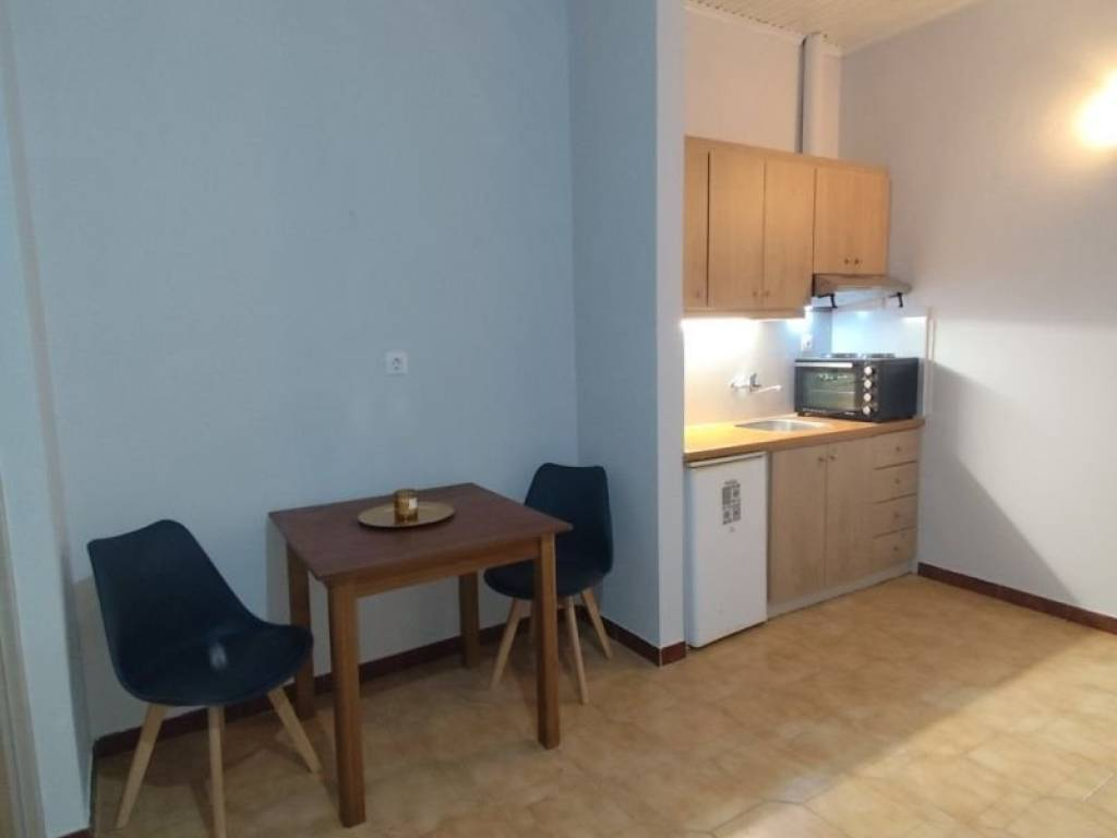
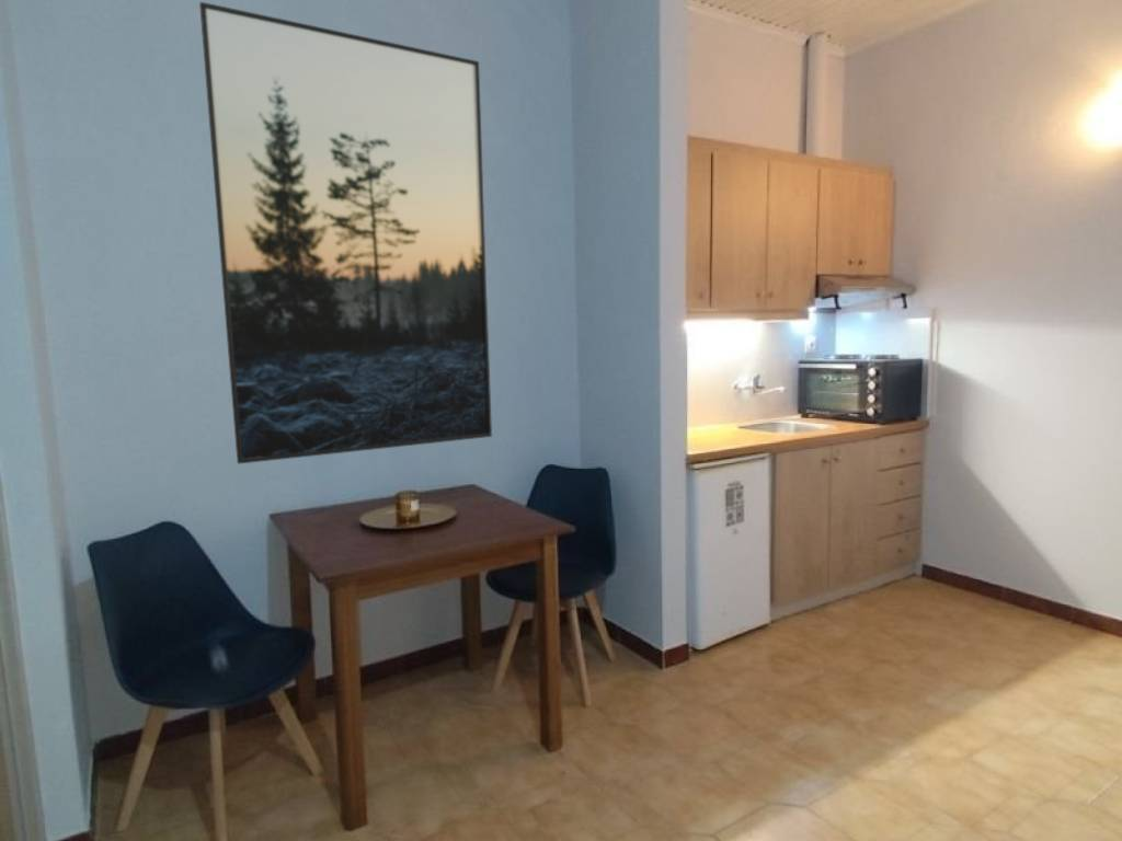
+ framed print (365, 250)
